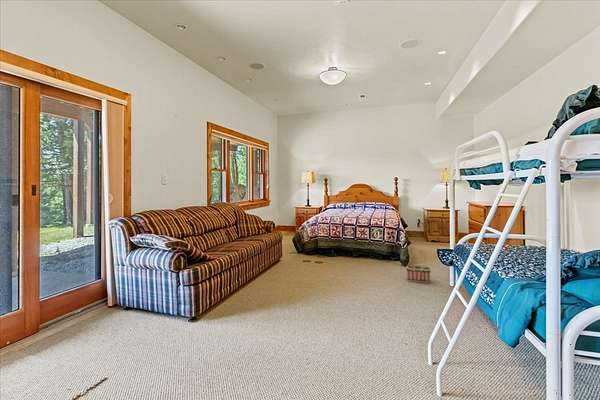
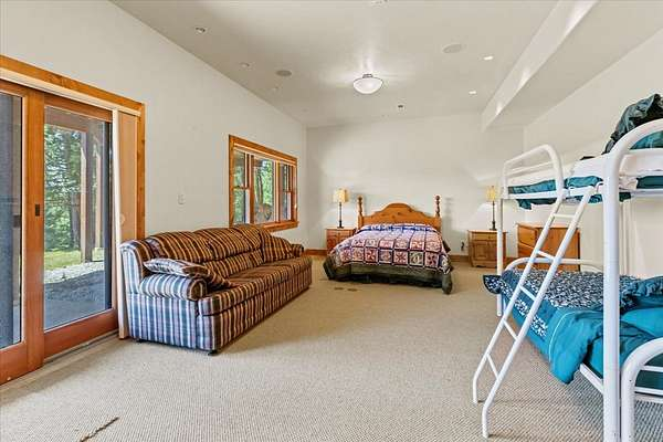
- basket (418, 265)
